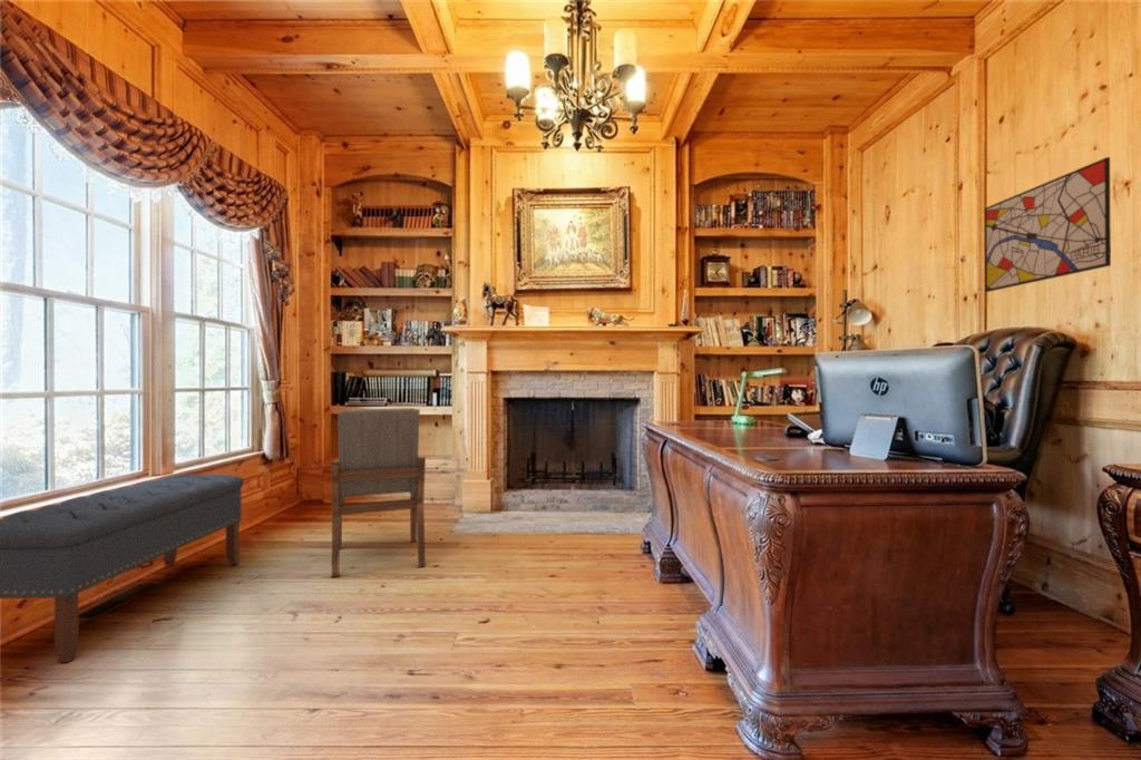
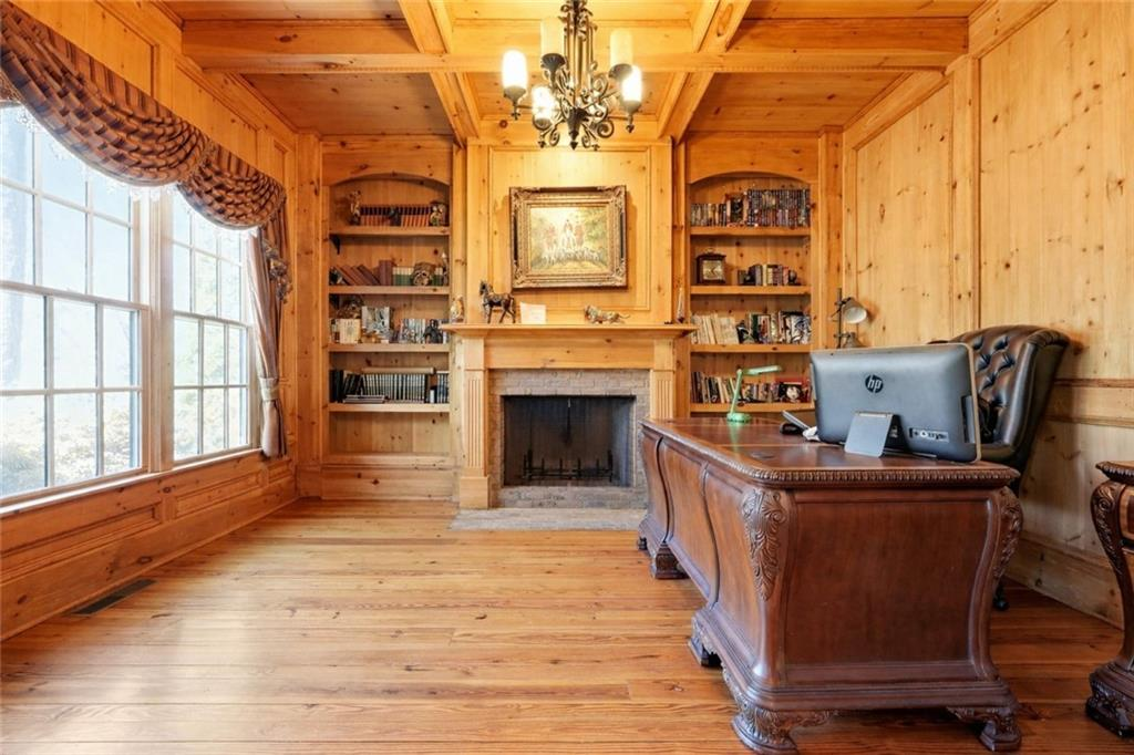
- wall art (1038, 233)
- bench (128, 547)
- armchair (378, 483)
